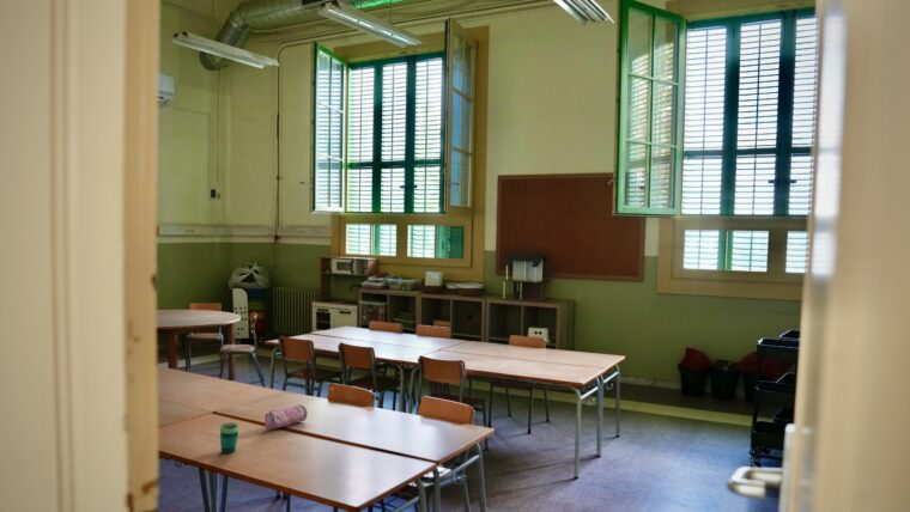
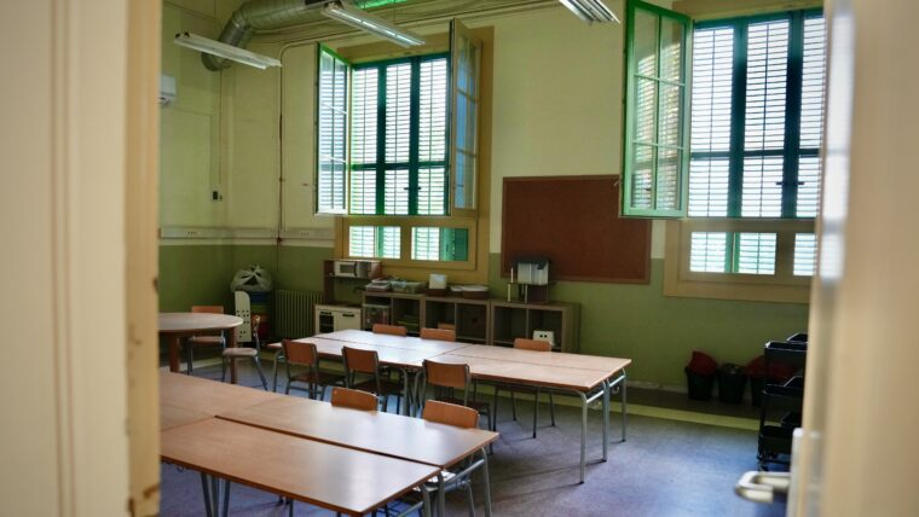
- pencil case (285, 416)
- cup (229, 438)
